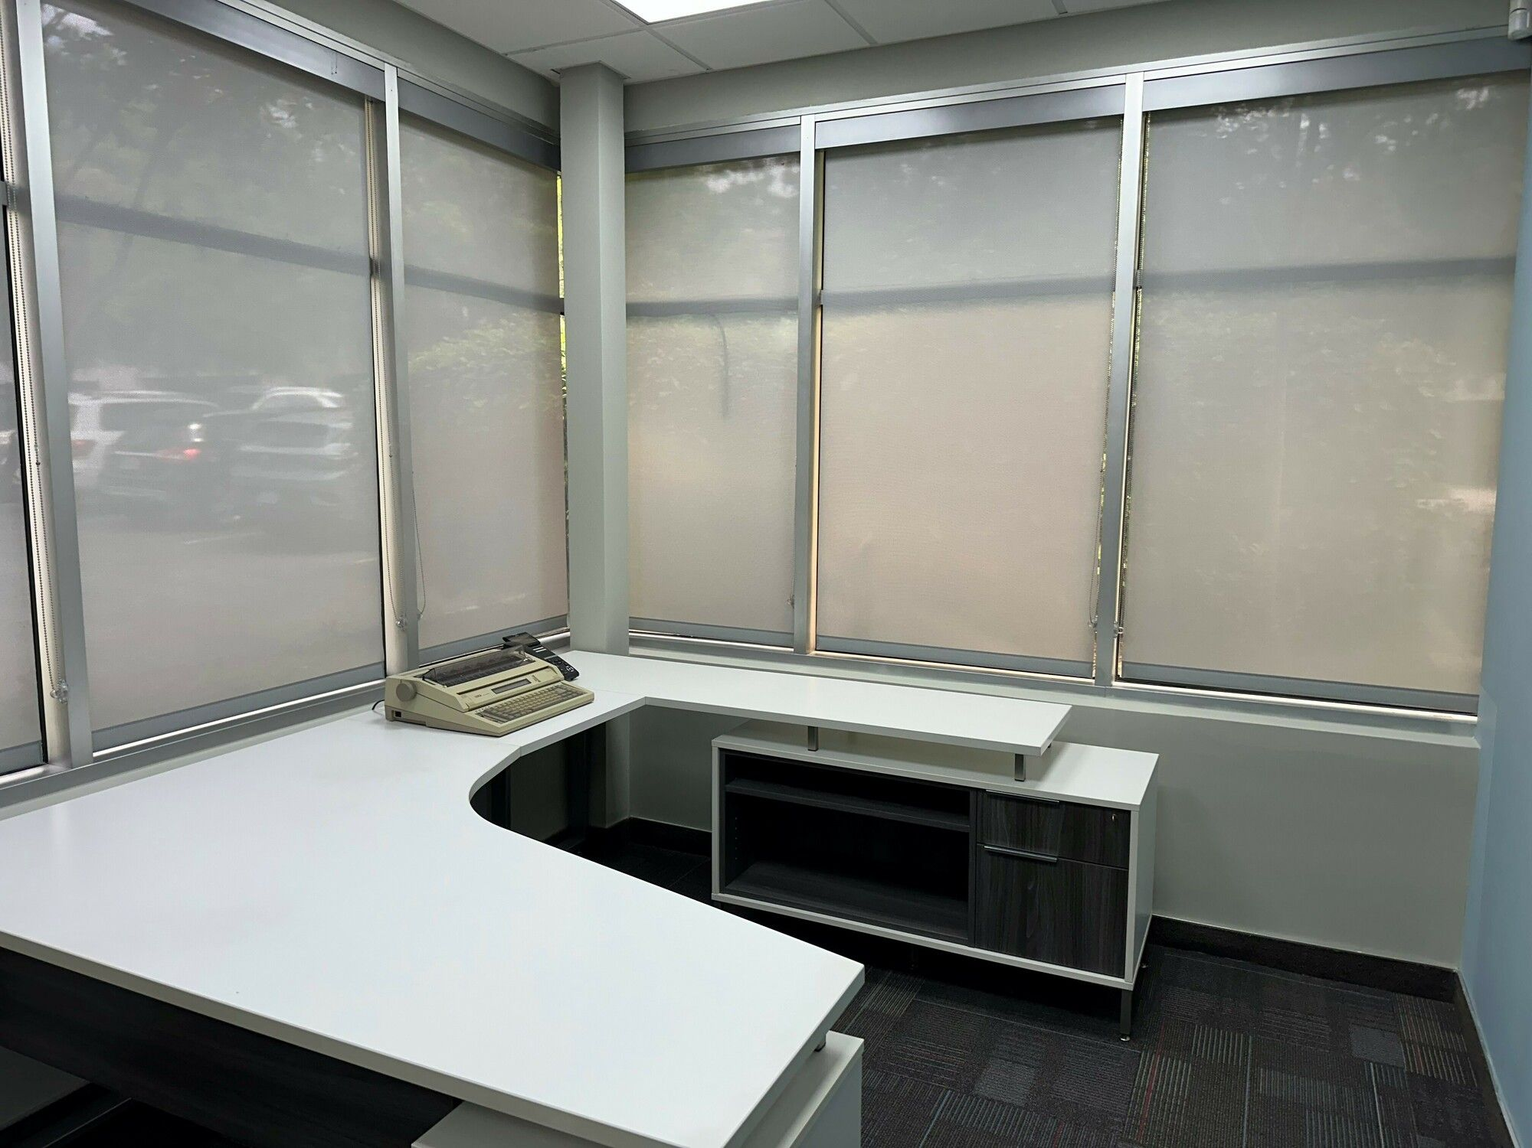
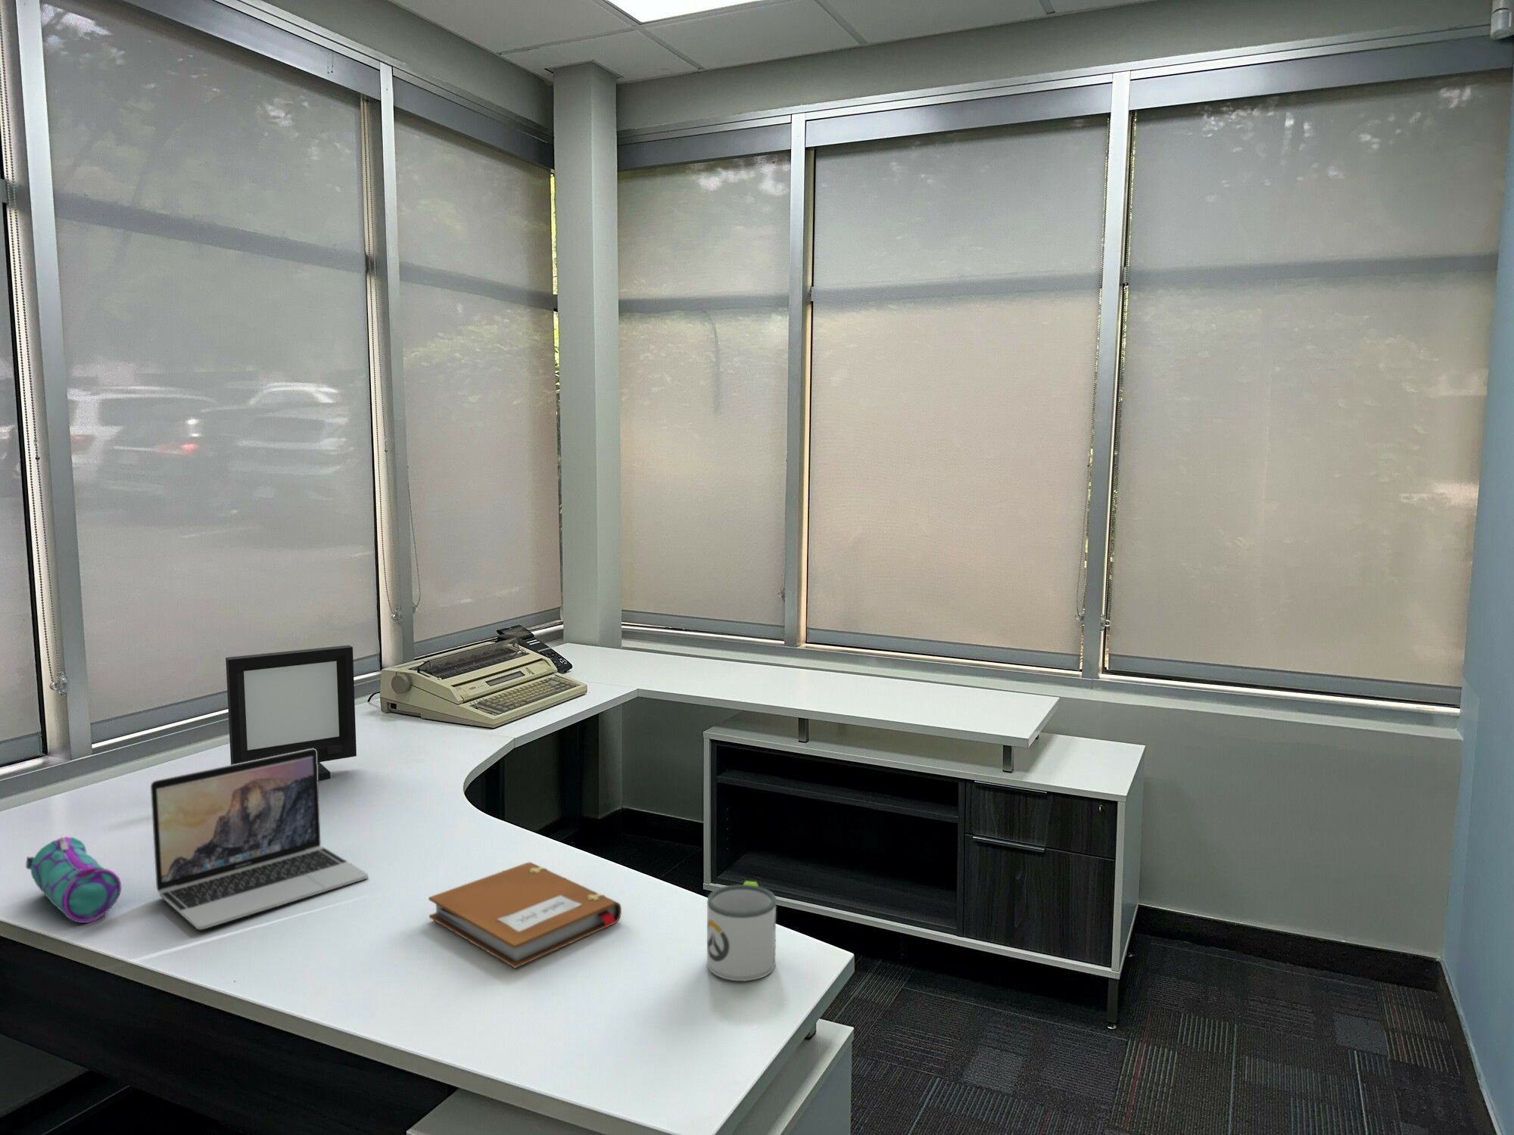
+ notebook (528, 910)
+ laptop (262, 831)
+ picture frame (290, 713)
+ mug (744, 924)
+ pencil case (74, 876)
